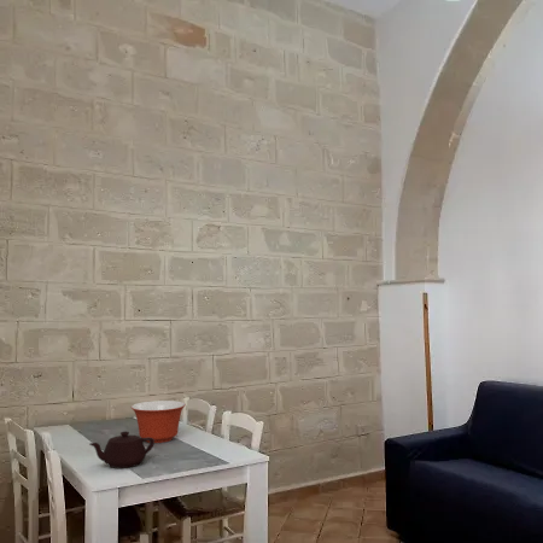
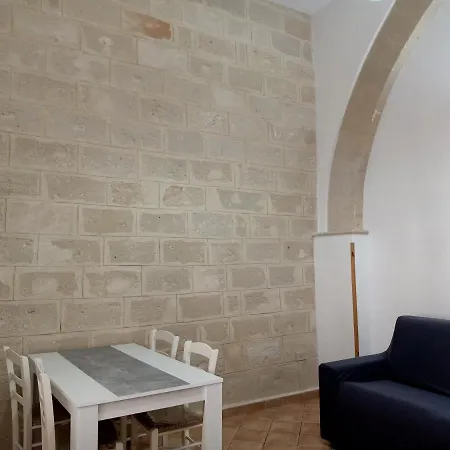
- mixing bowl (158, 422)
- teapot (122, 448)
